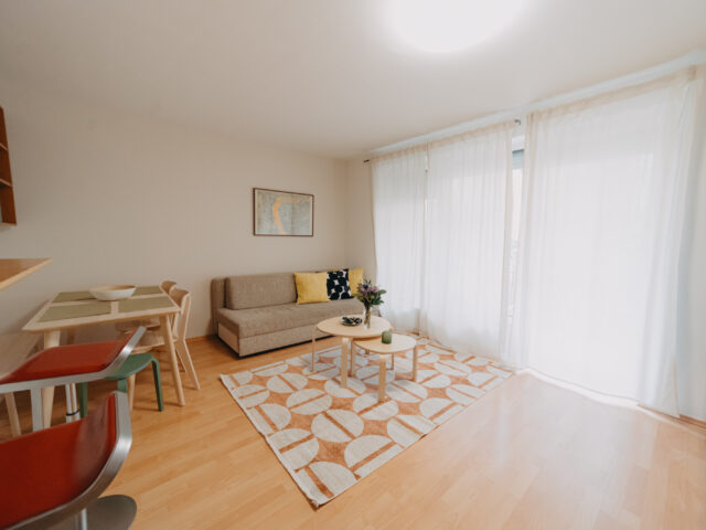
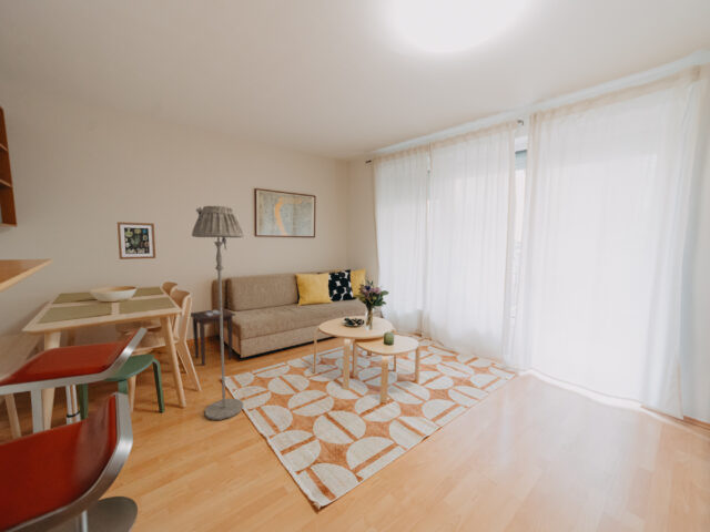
+ floor lamp (221, 310)
+ wall art (136, 241)
+ side table (204, 335)
